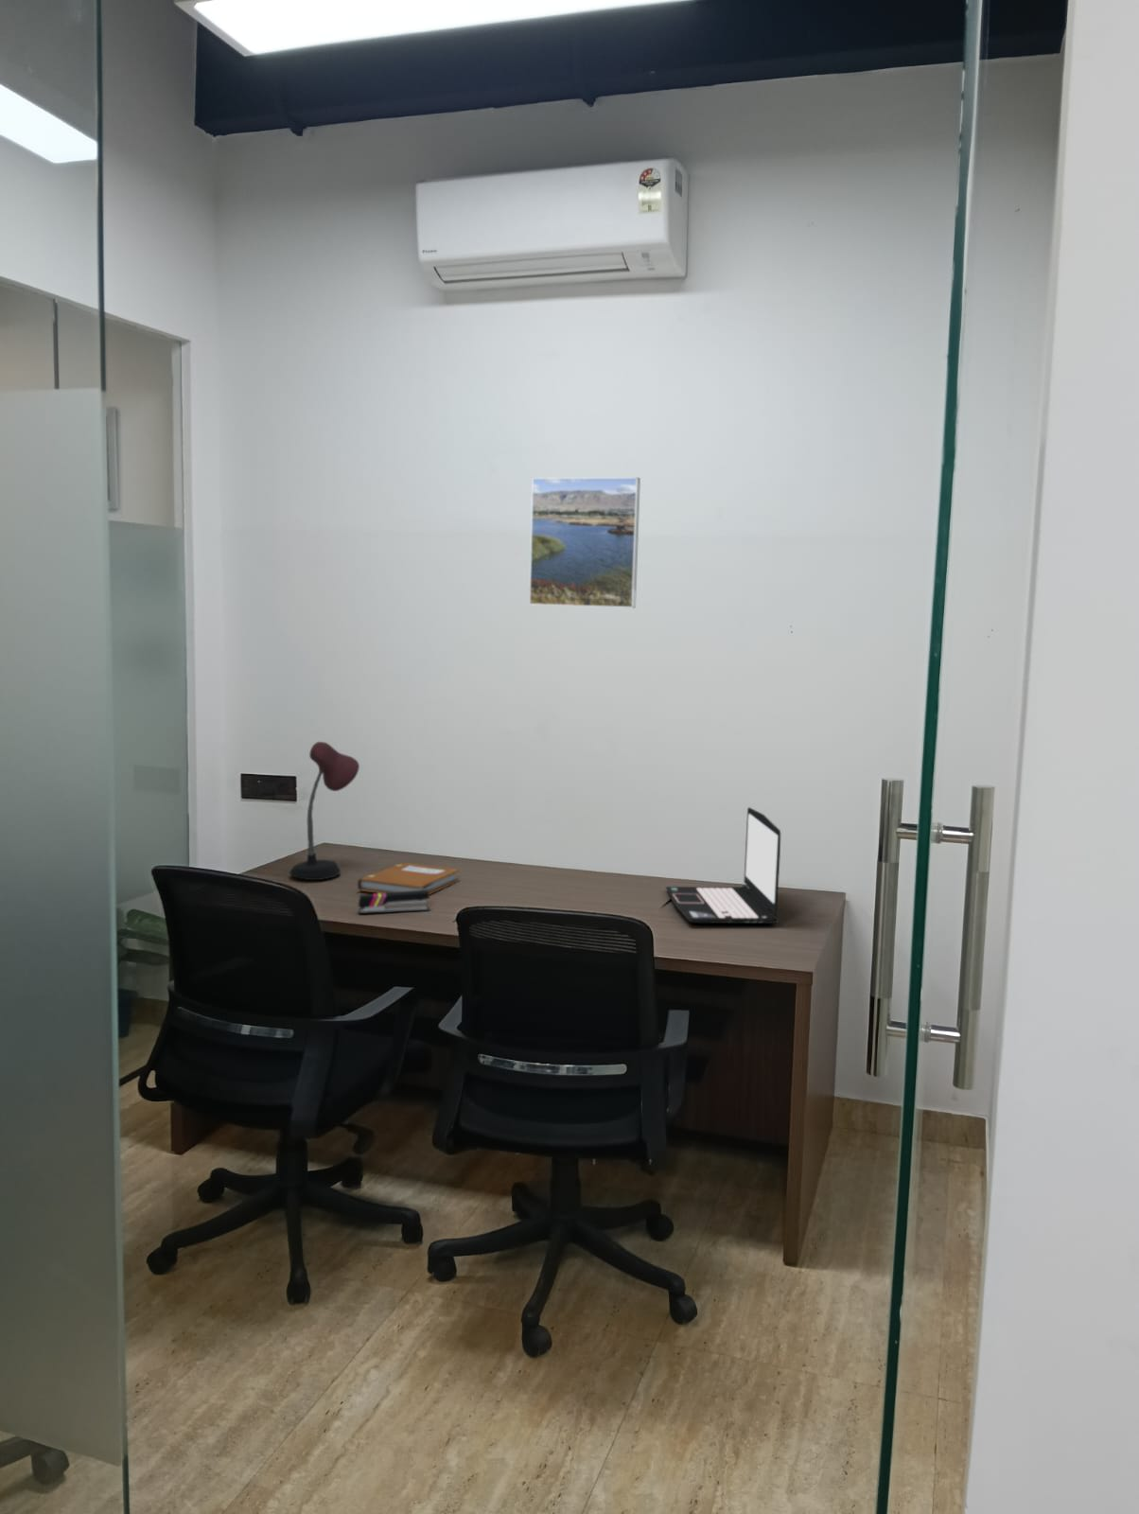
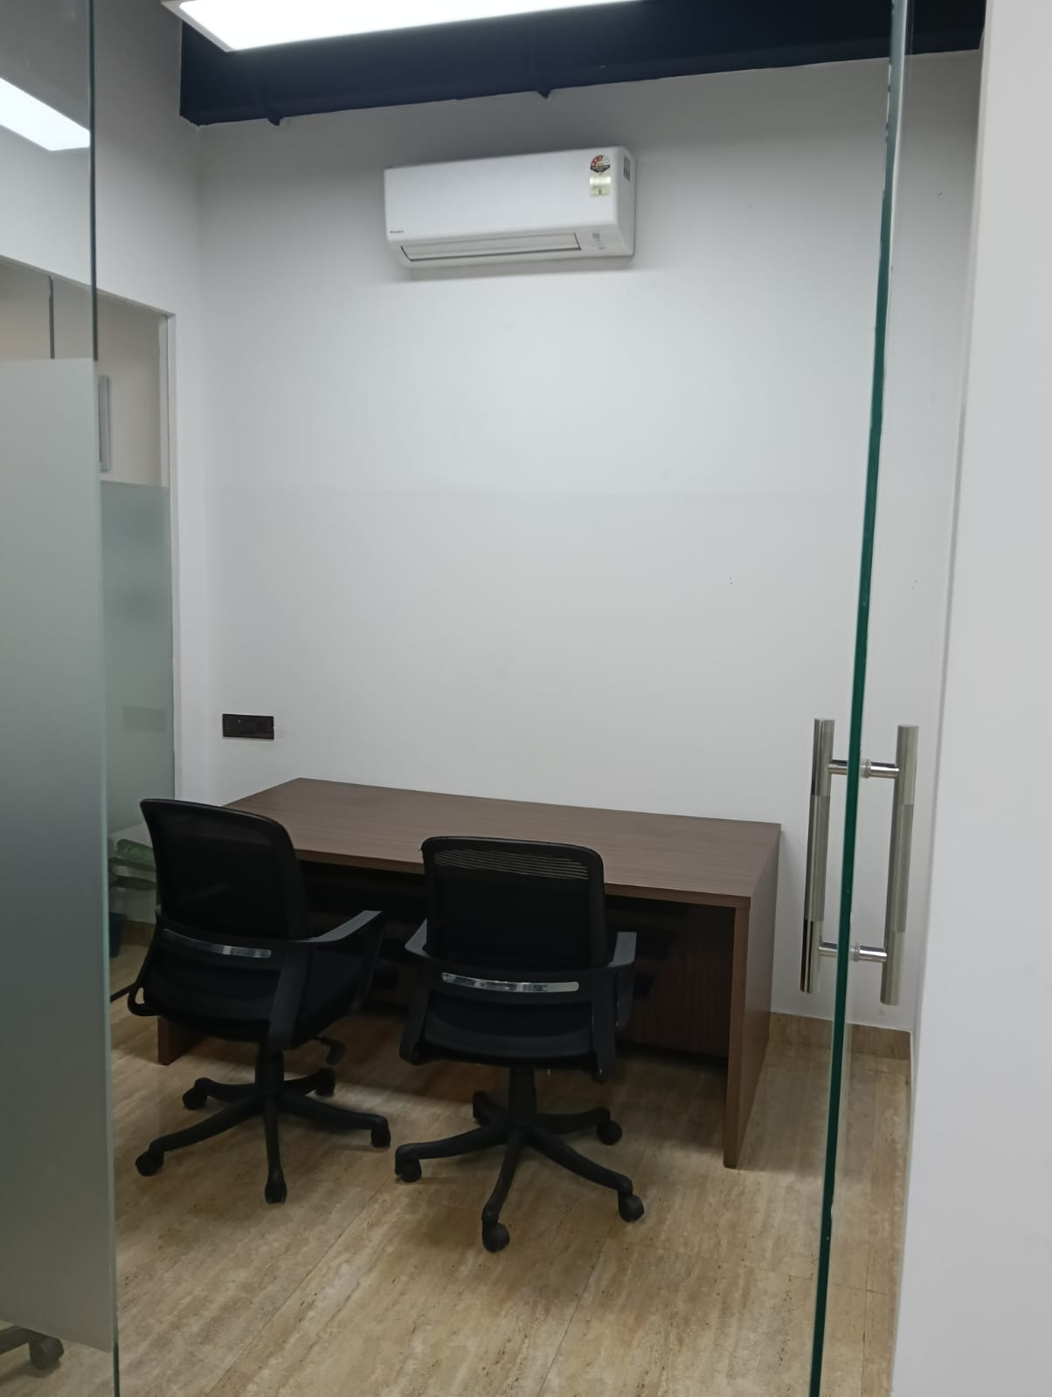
- laptop (744, 861)
- desk lamp (312, 808)
- notebook (409, 878)
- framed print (583, 542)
- stapler (394, 901)
